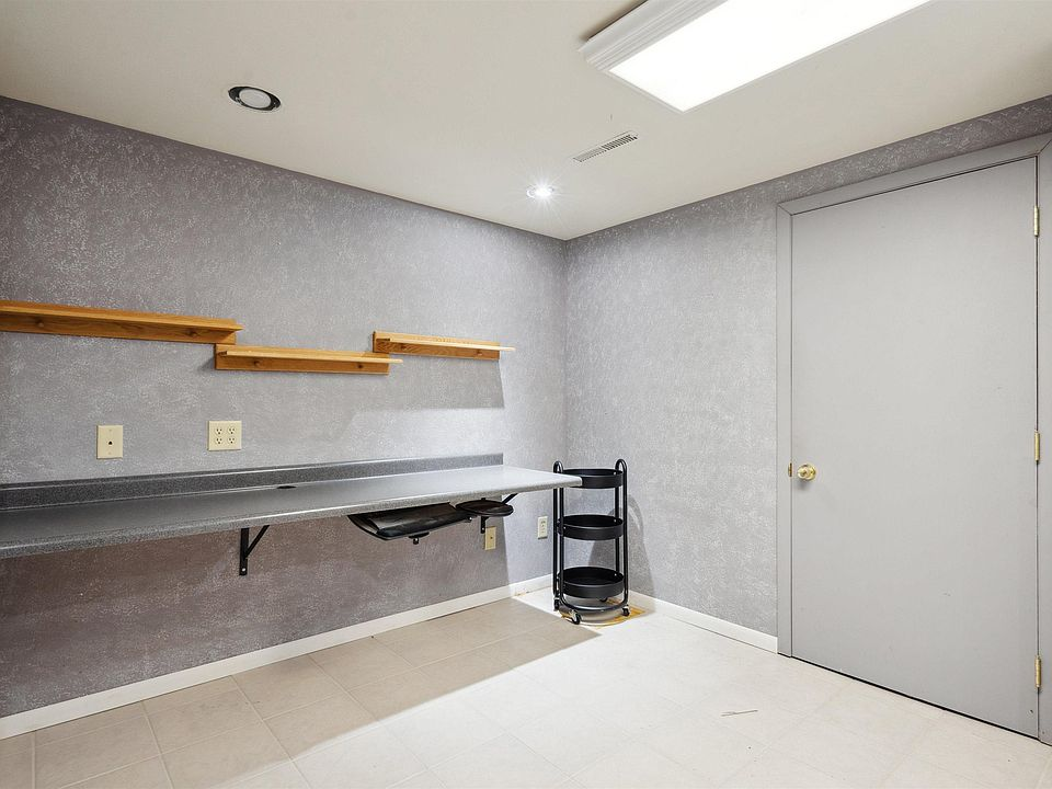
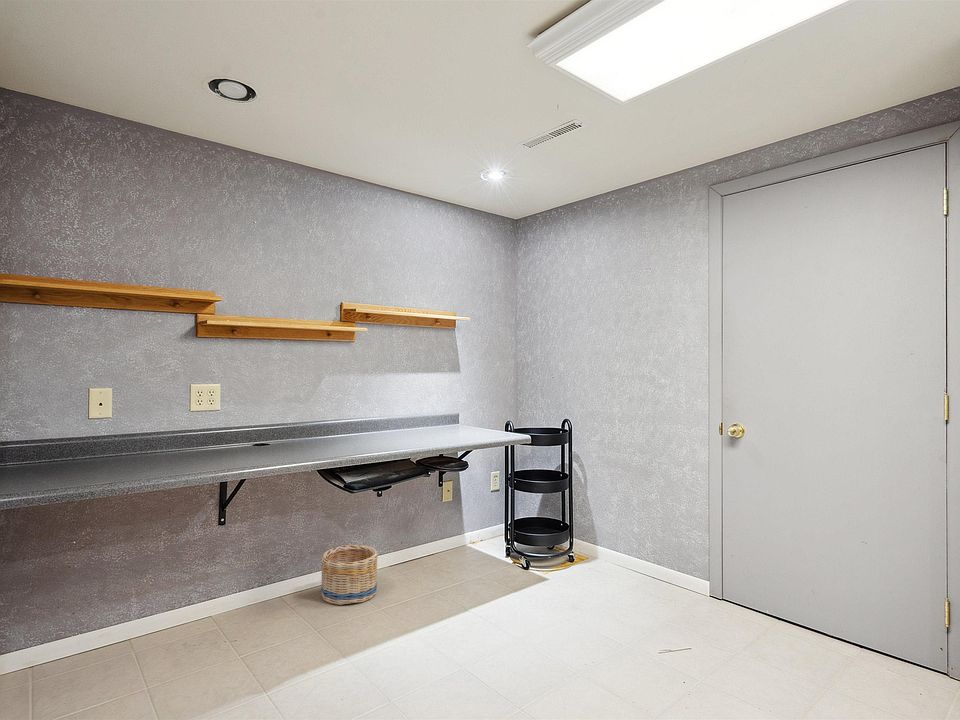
+ basket (349, 573)
